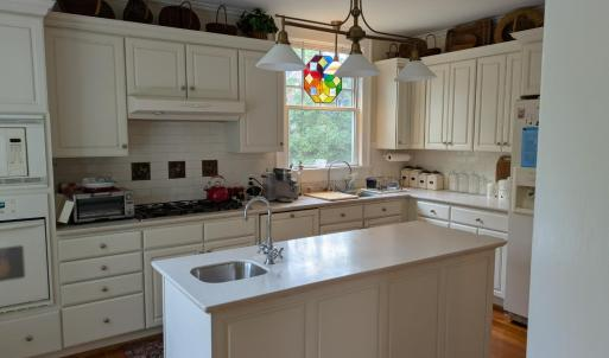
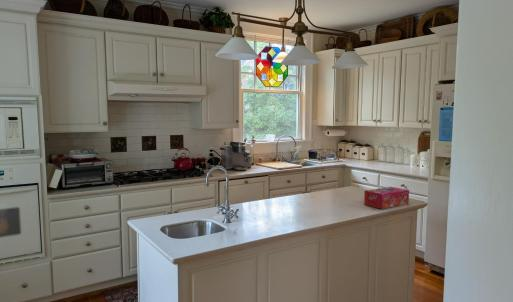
+ tissue box (386, 197)
